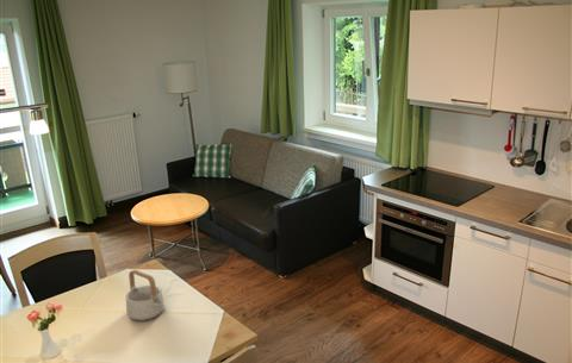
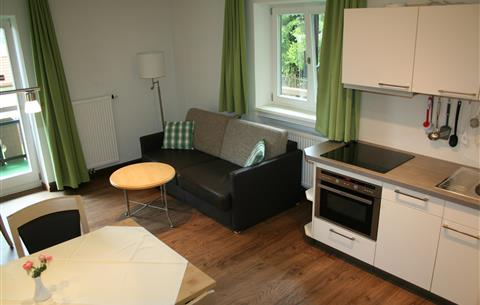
- teapot (145, 294)
